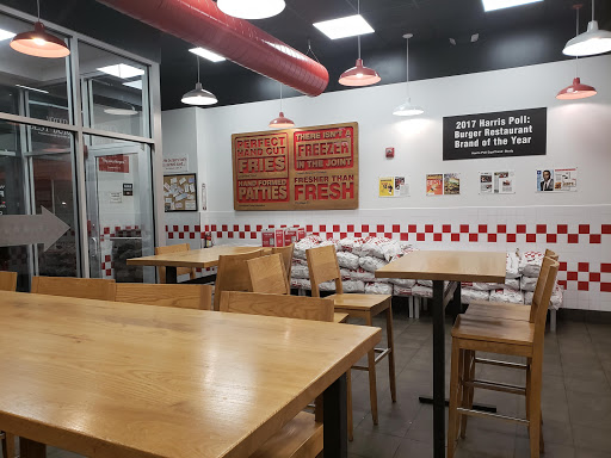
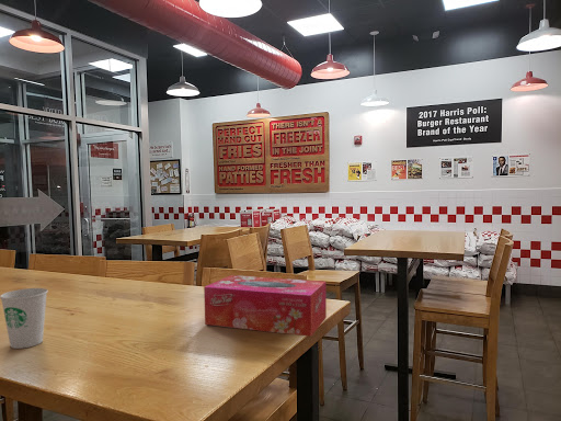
+ paper cup (25, 318)
+ tissue box (266, 303)
